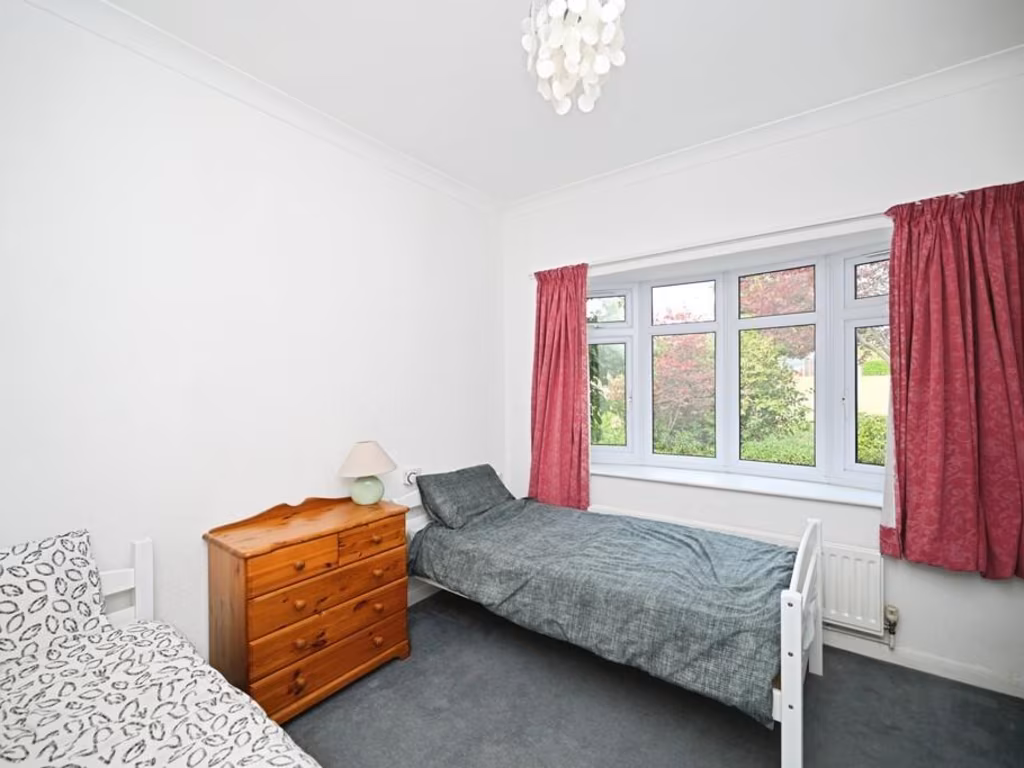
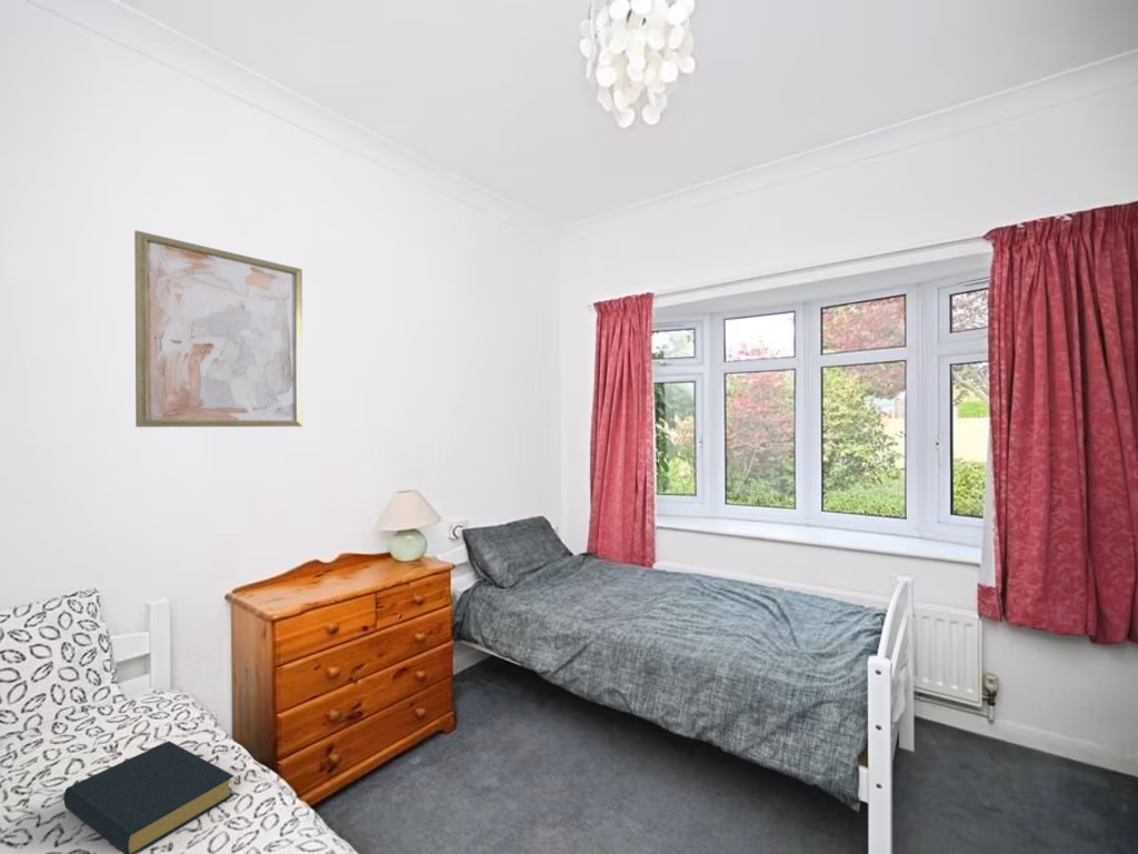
+ wall art (228, 339)
+ hardback book (150, 792)
